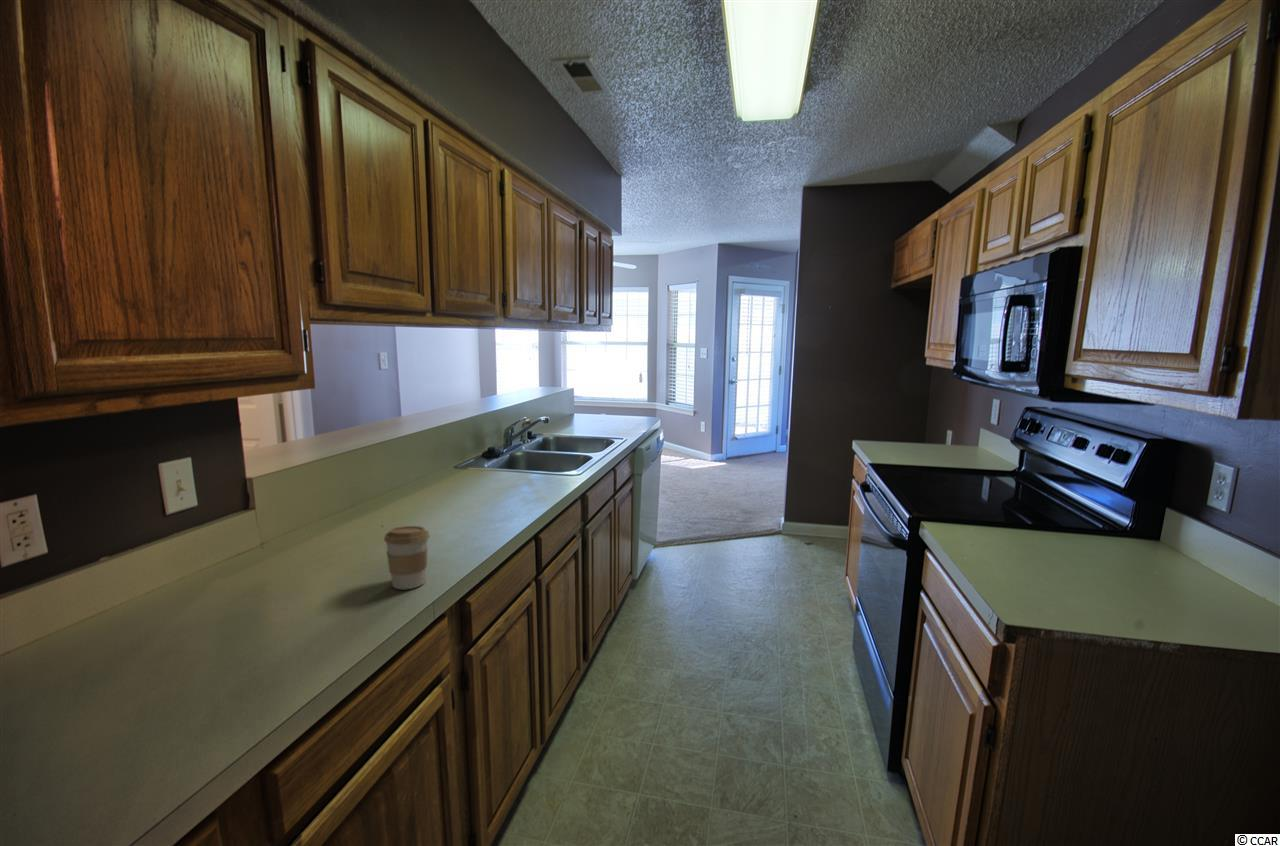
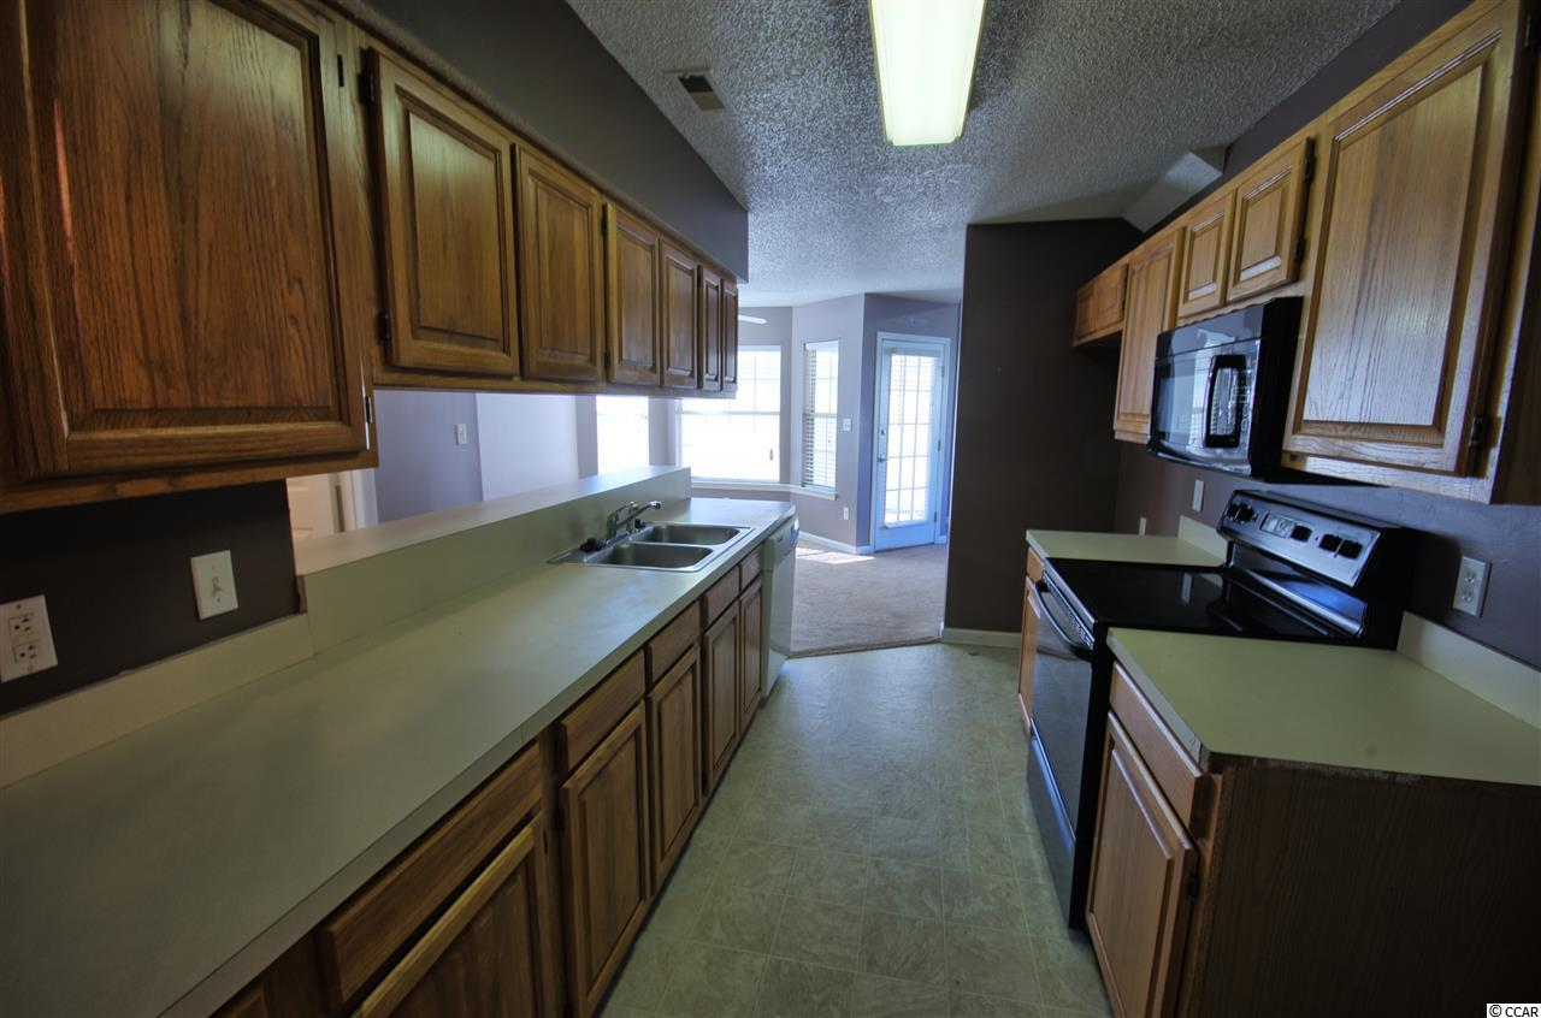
- coffee cup (408, 555)
